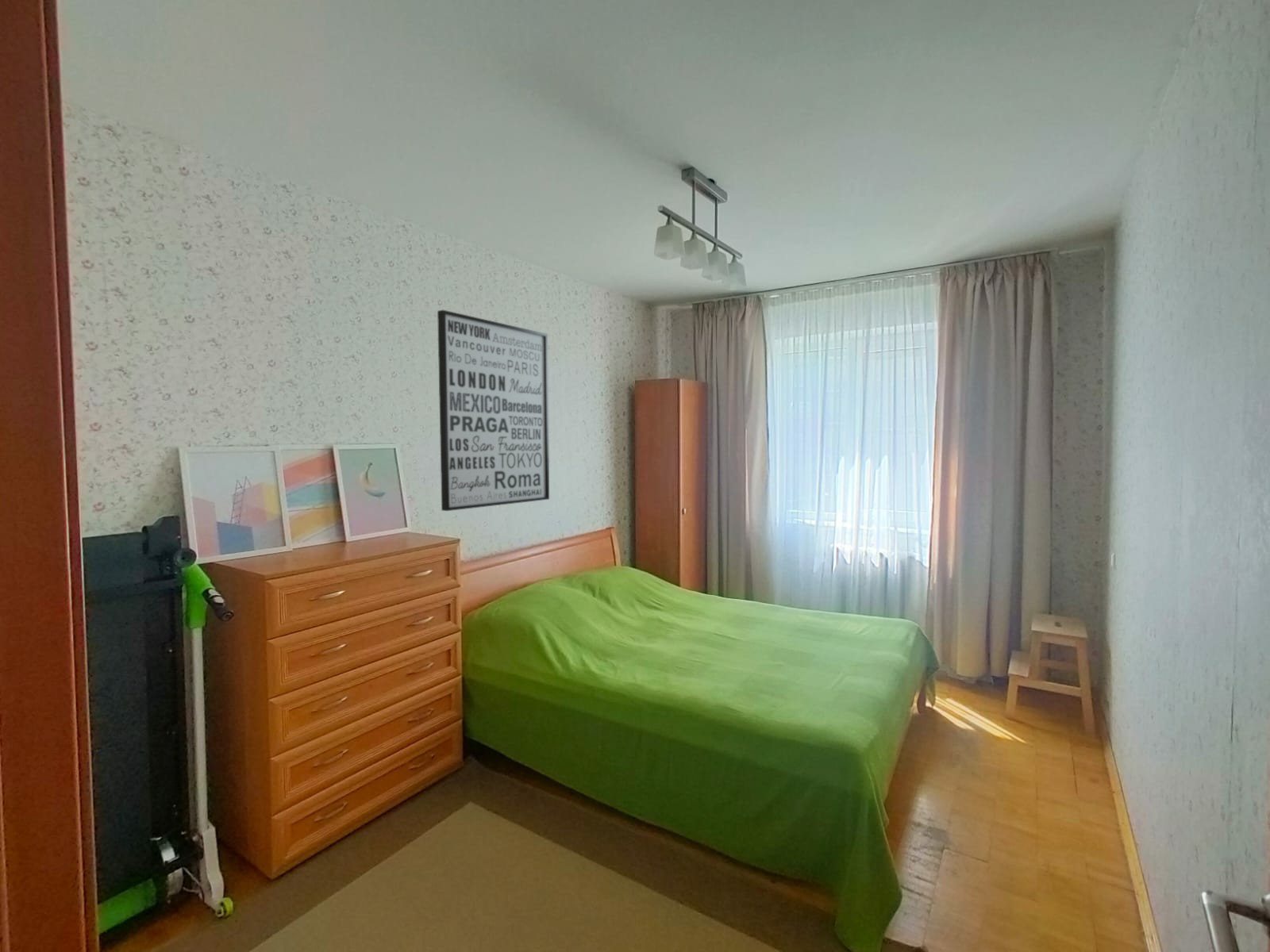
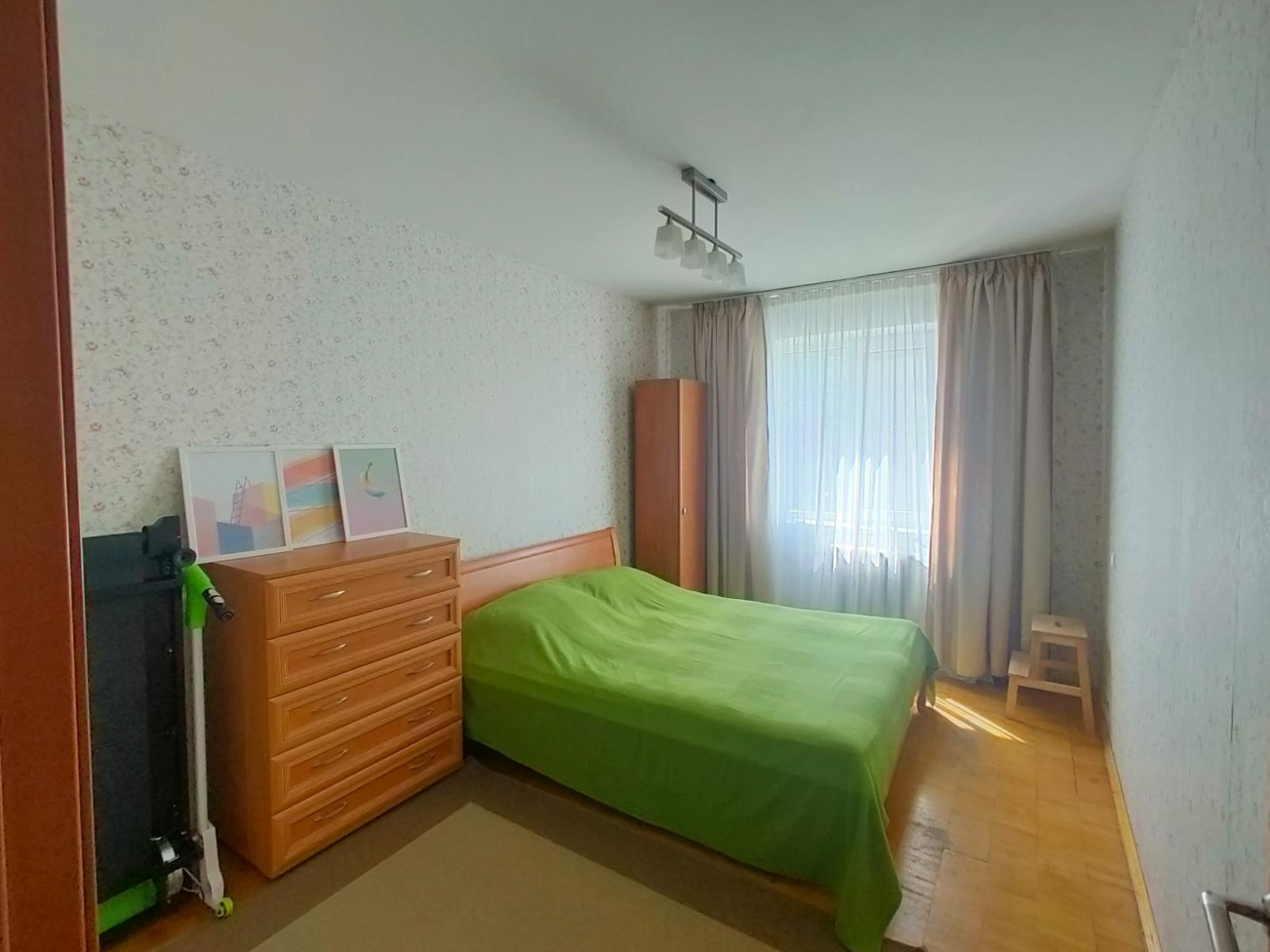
- wall art (498, 414)
